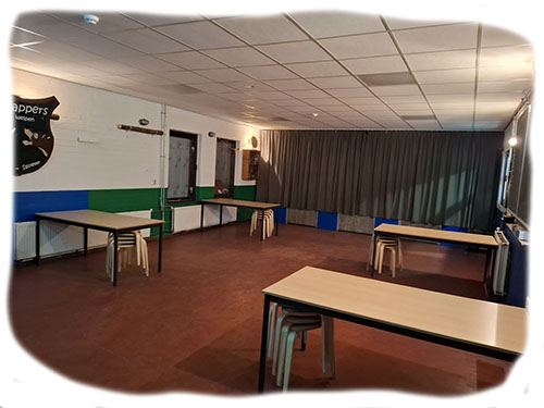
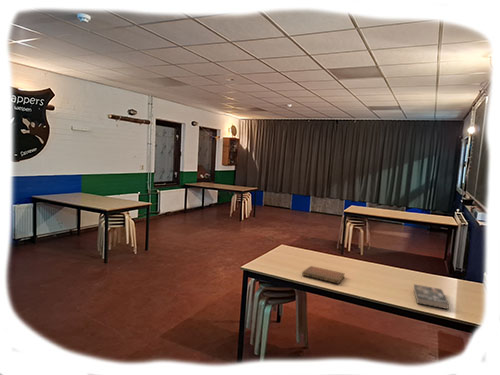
+ notebook (323, 274)
+ book (429, 295)
